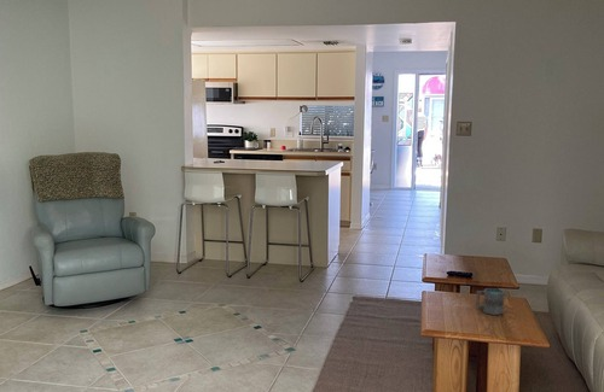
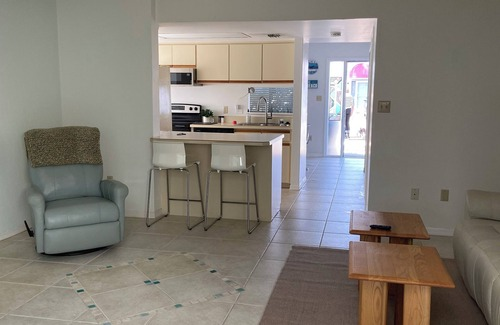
- mug (489, 300)
